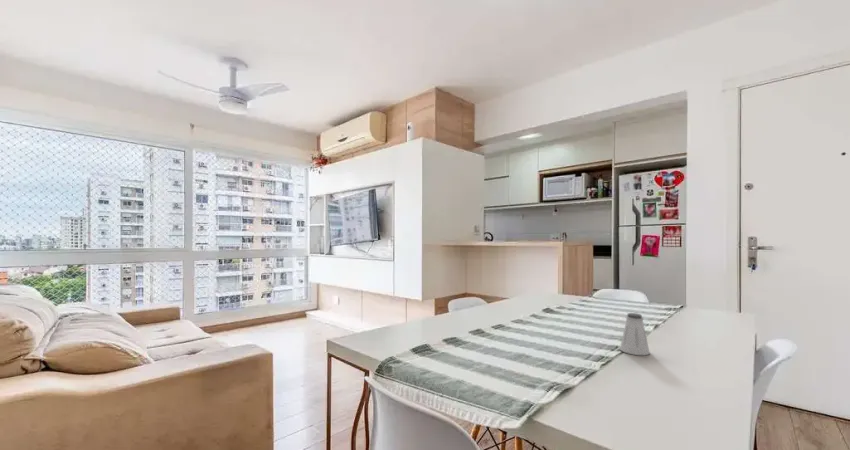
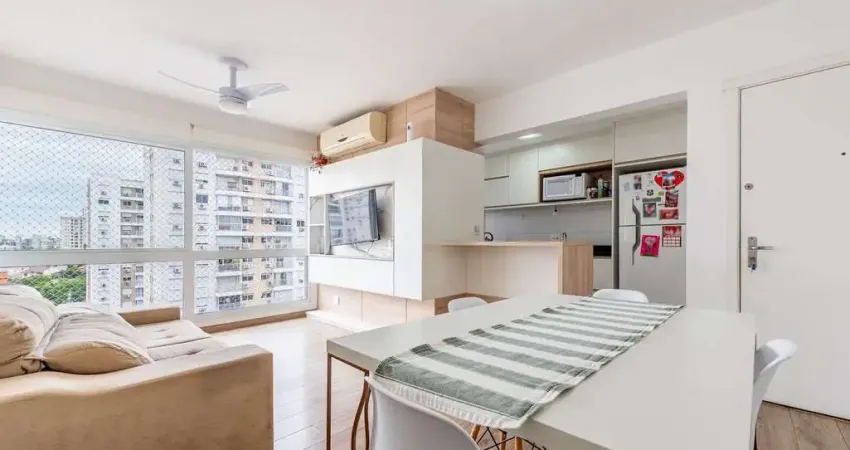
- saltshaker (634, 332)
